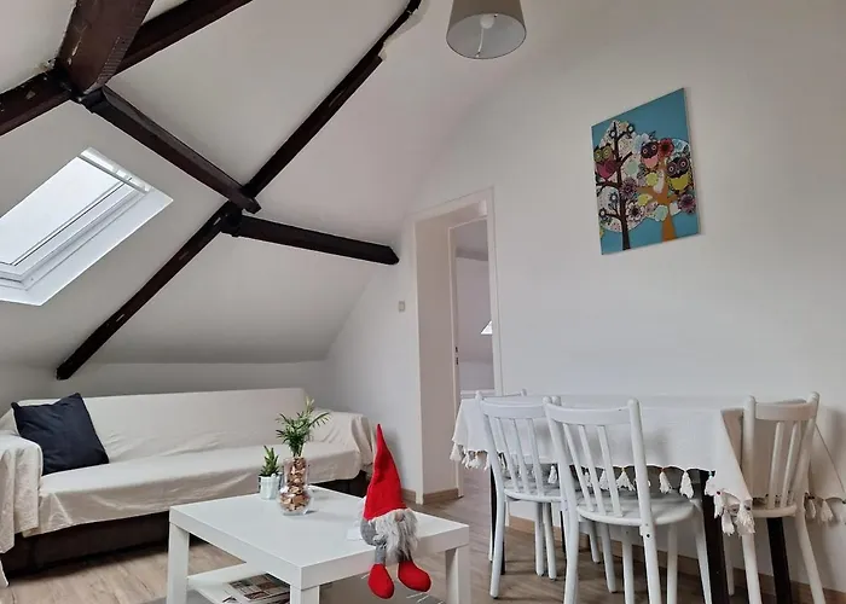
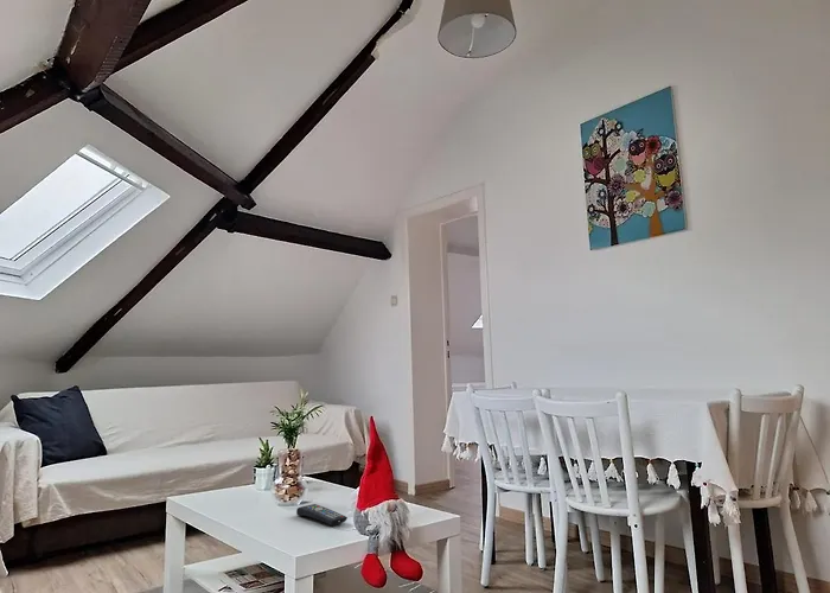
+ remote control (320, 514)
